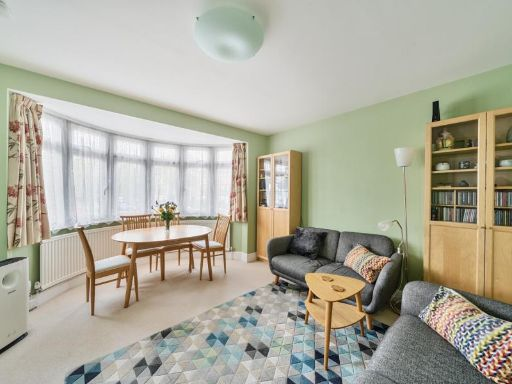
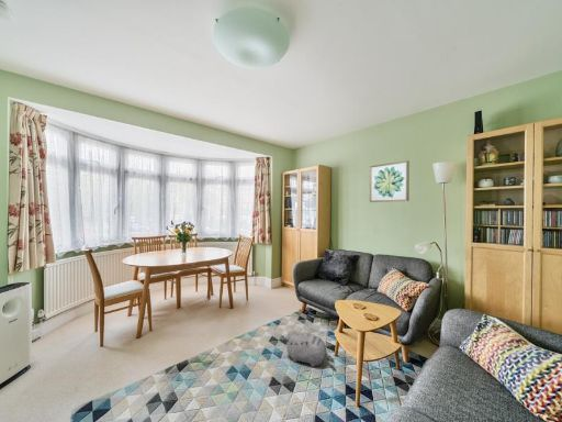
+ wall art (387, 182)
+ plush toy (310, 346)
